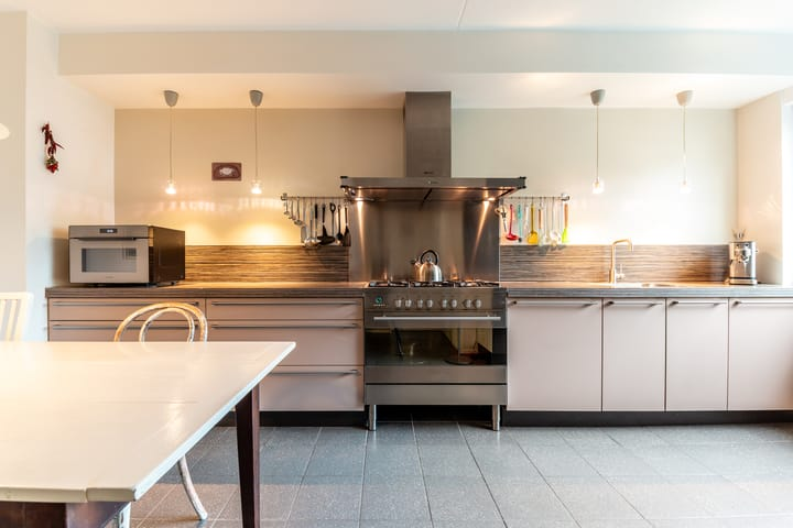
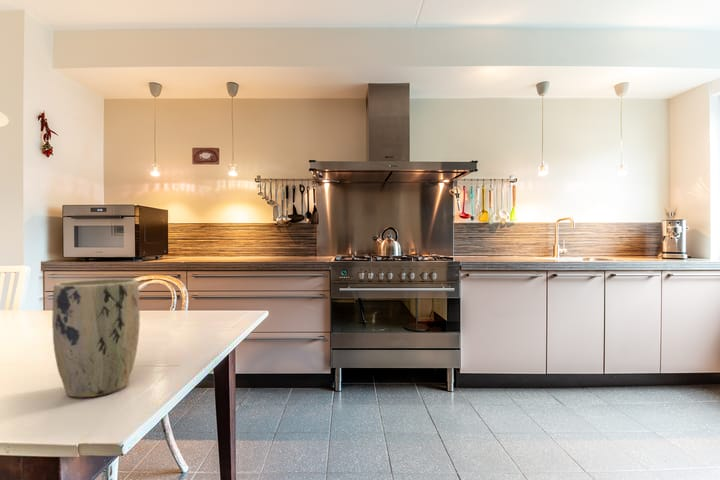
+ plant pot (98, 334)
